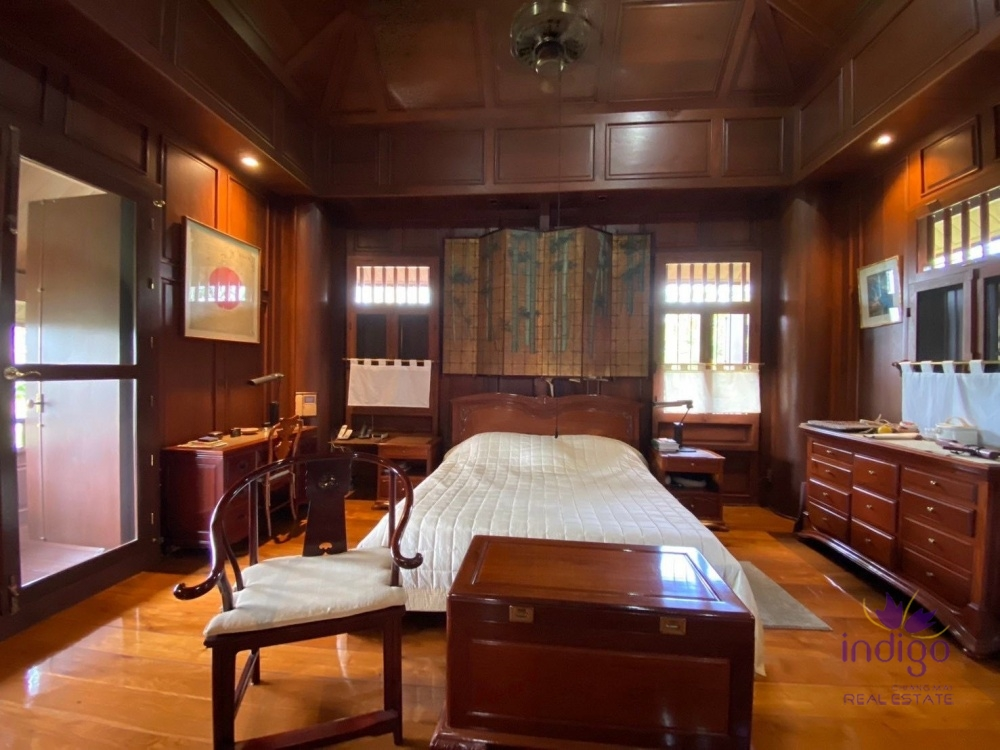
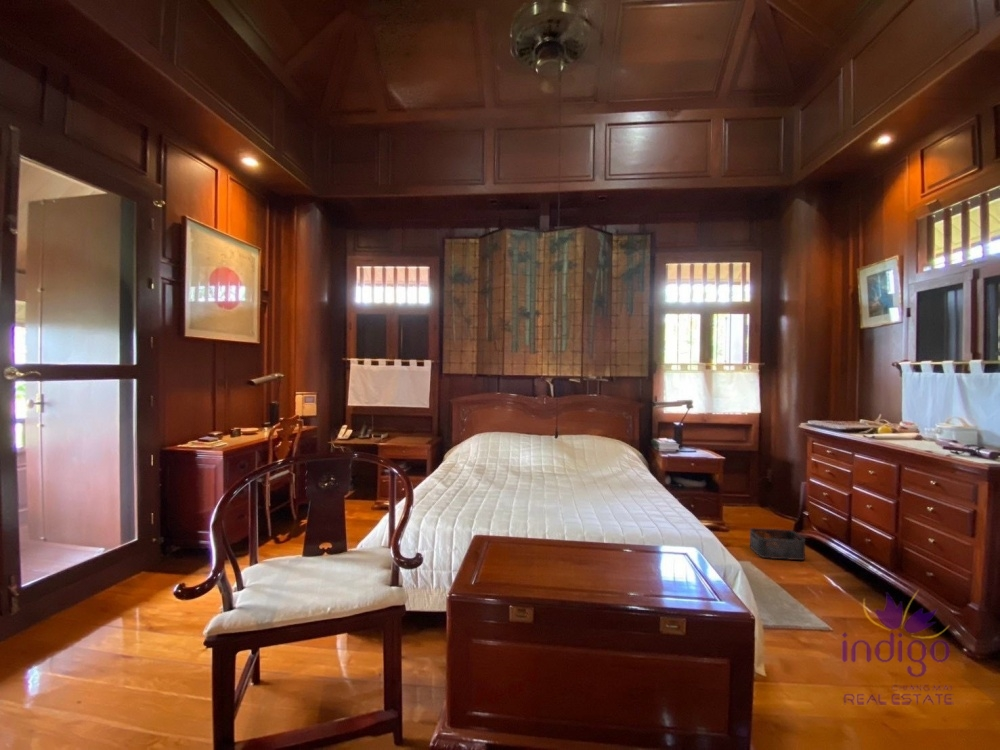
+ storage bin (776, 543)
